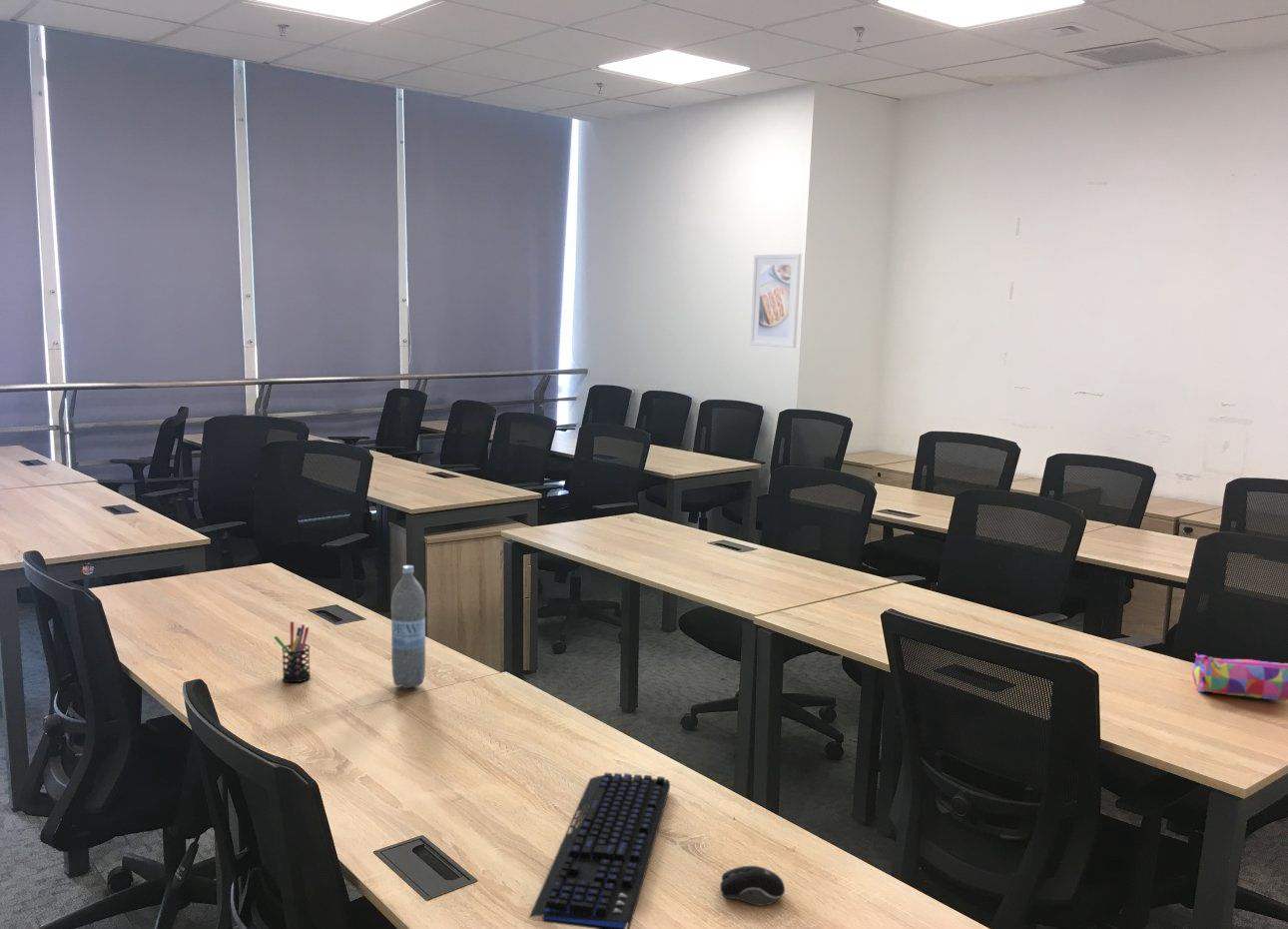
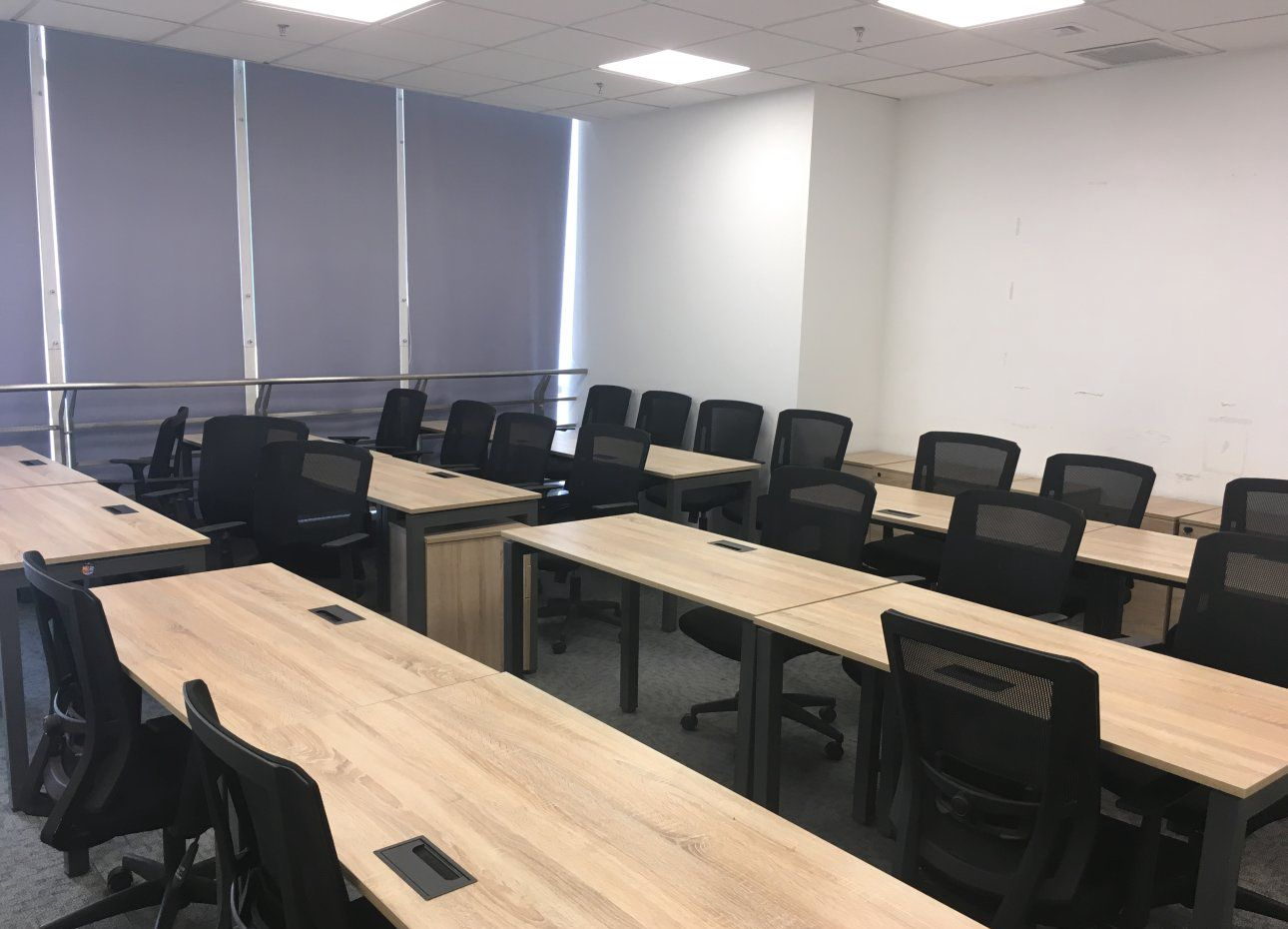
- water bottle (408, 626)
- pencil case (1244, 677)
- pen holder (292, 651)
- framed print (774, 301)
- computer mouse (753, 881)
- keyboard (606, 839)
